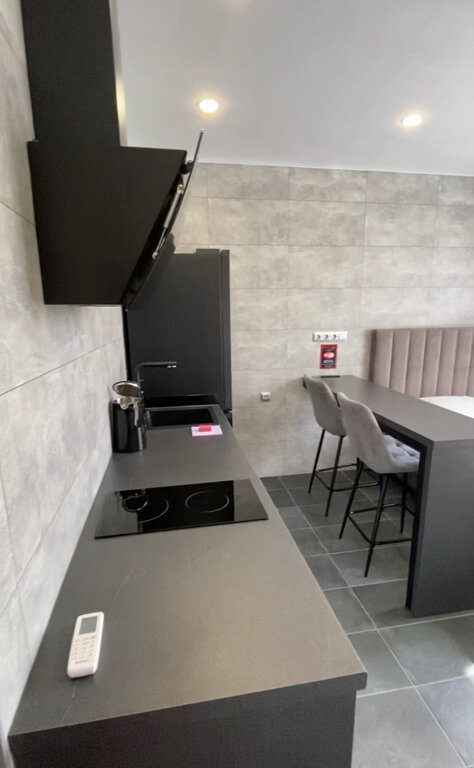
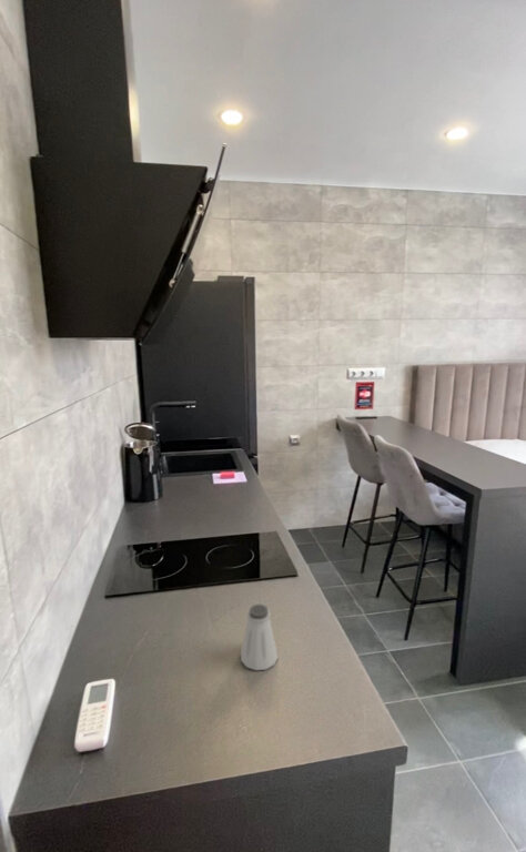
+ saltshaker (259, 632)
